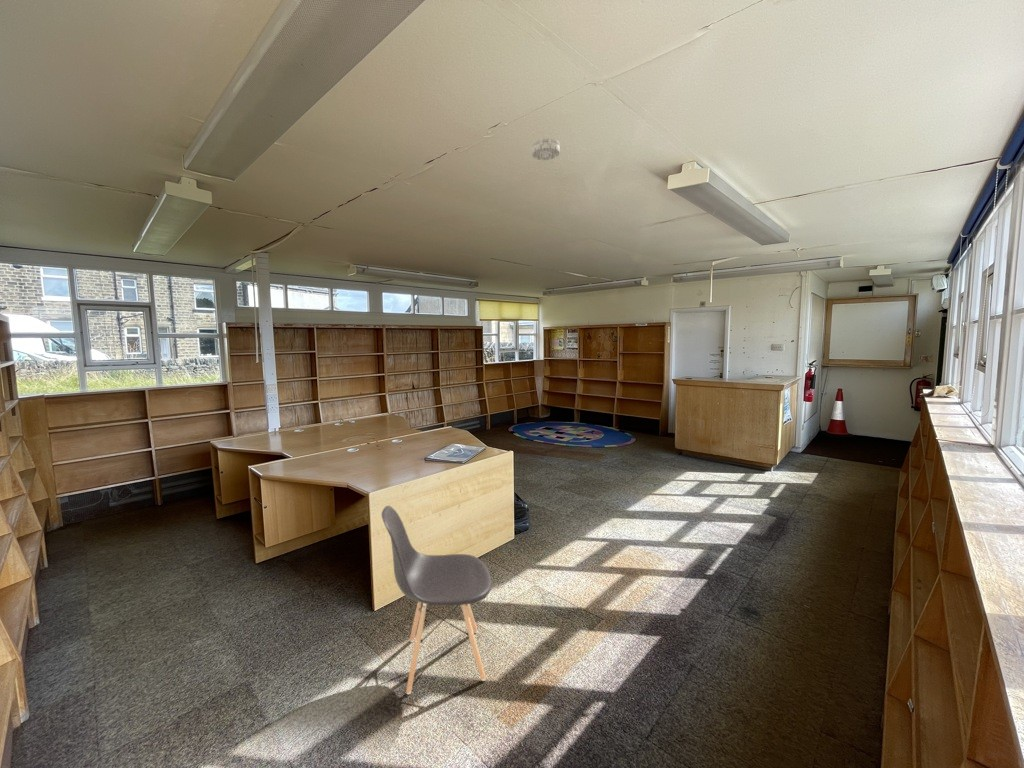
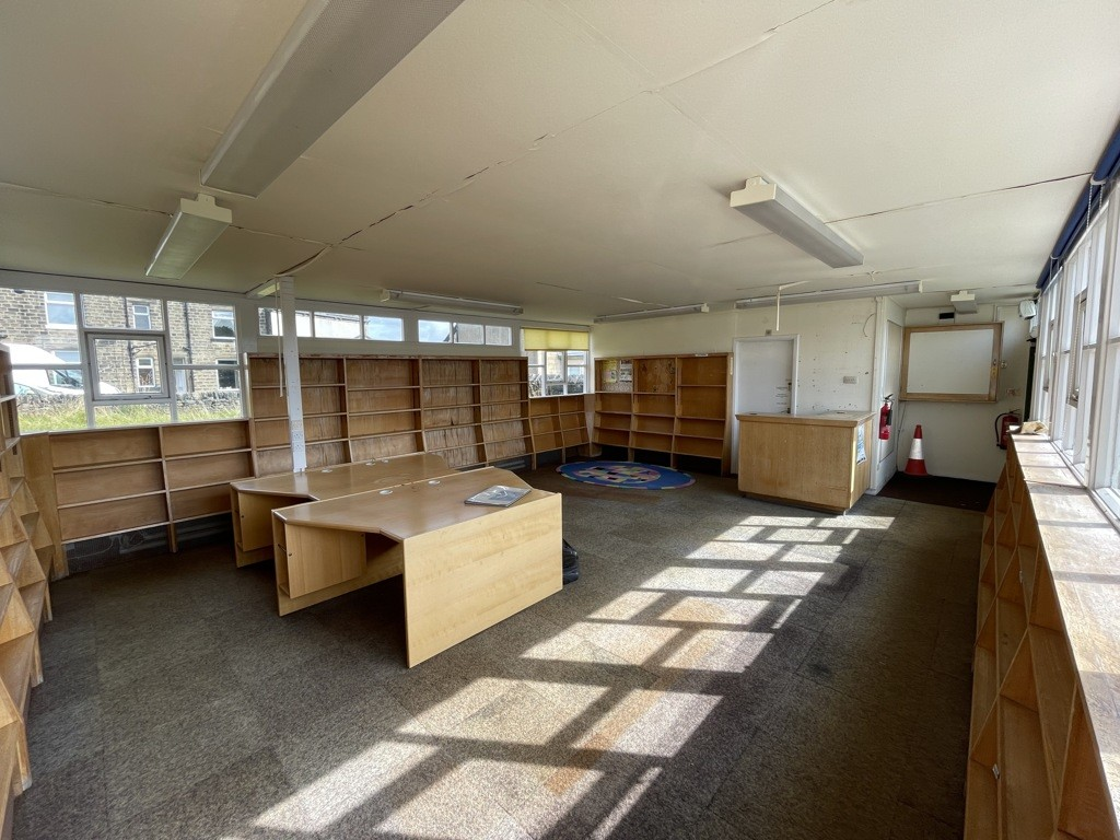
- chair (439, 584)
- smoke detector (545, 148)
